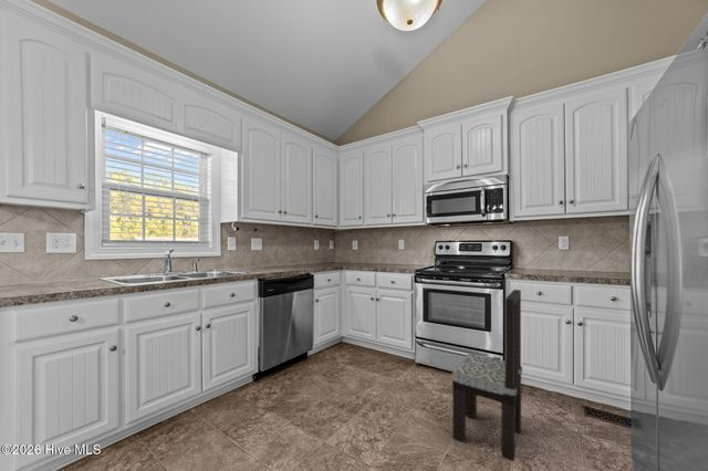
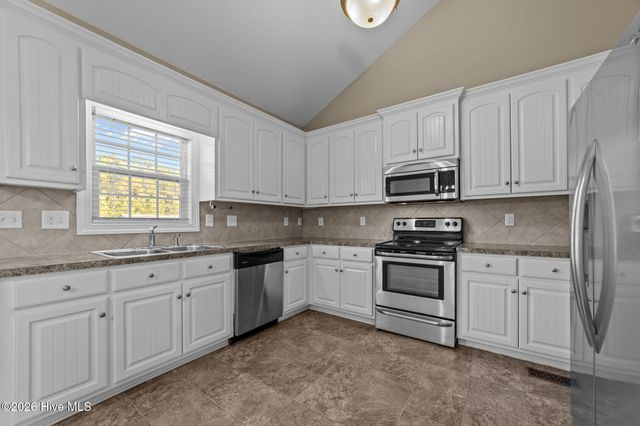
- dining chair (488, 363)
